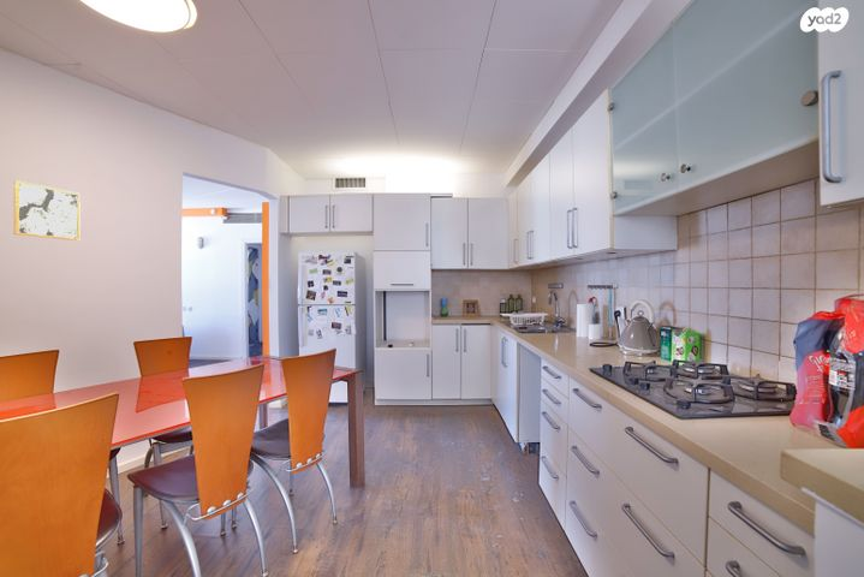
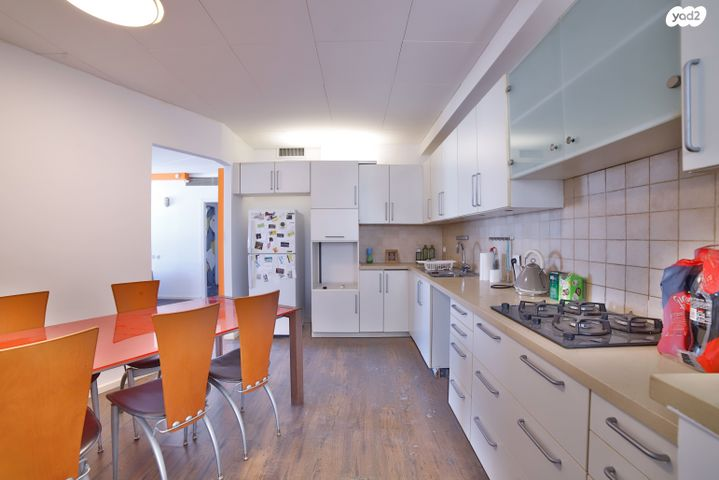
- wall art (48, 212)
